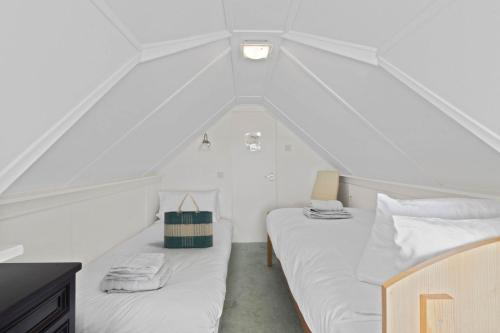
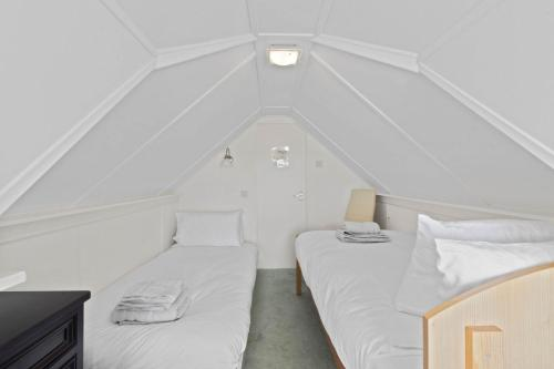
- tote bag (188, 219)
